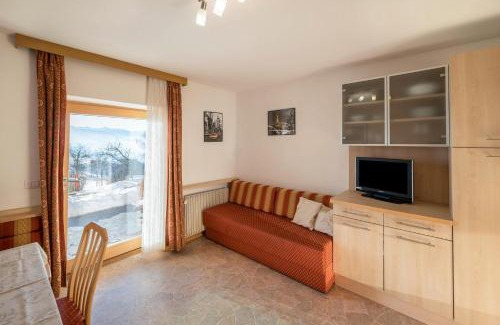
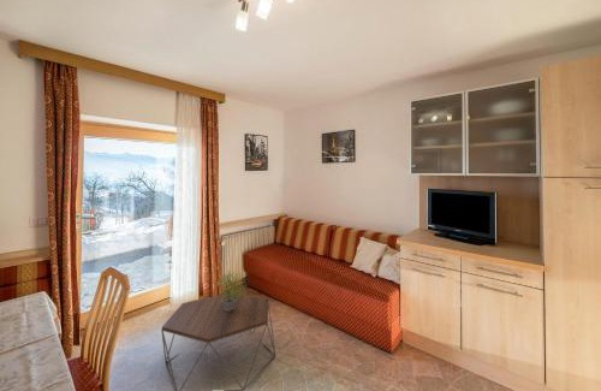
+ potted plant (231, 288)
+ coffee table (221, 334)
